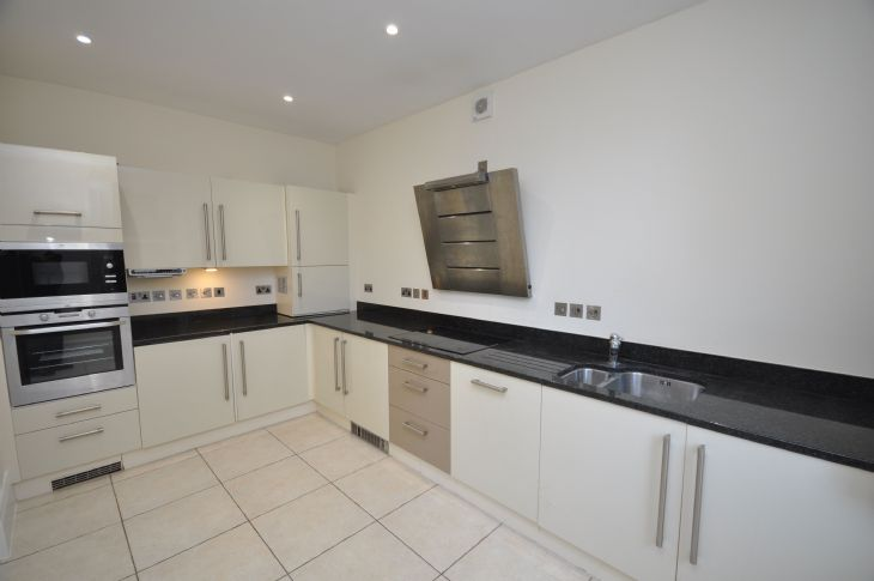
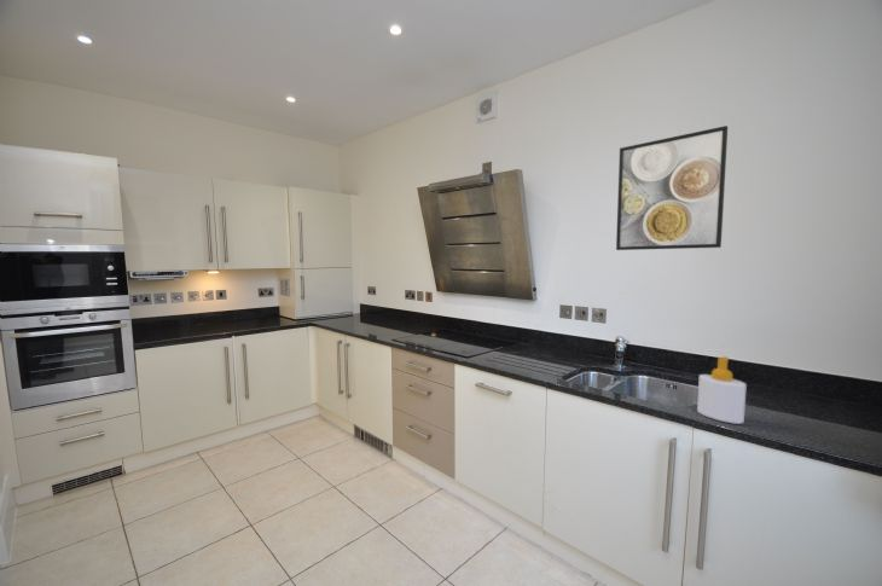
+ soap bottle (720, 388)
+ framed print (666, 193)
